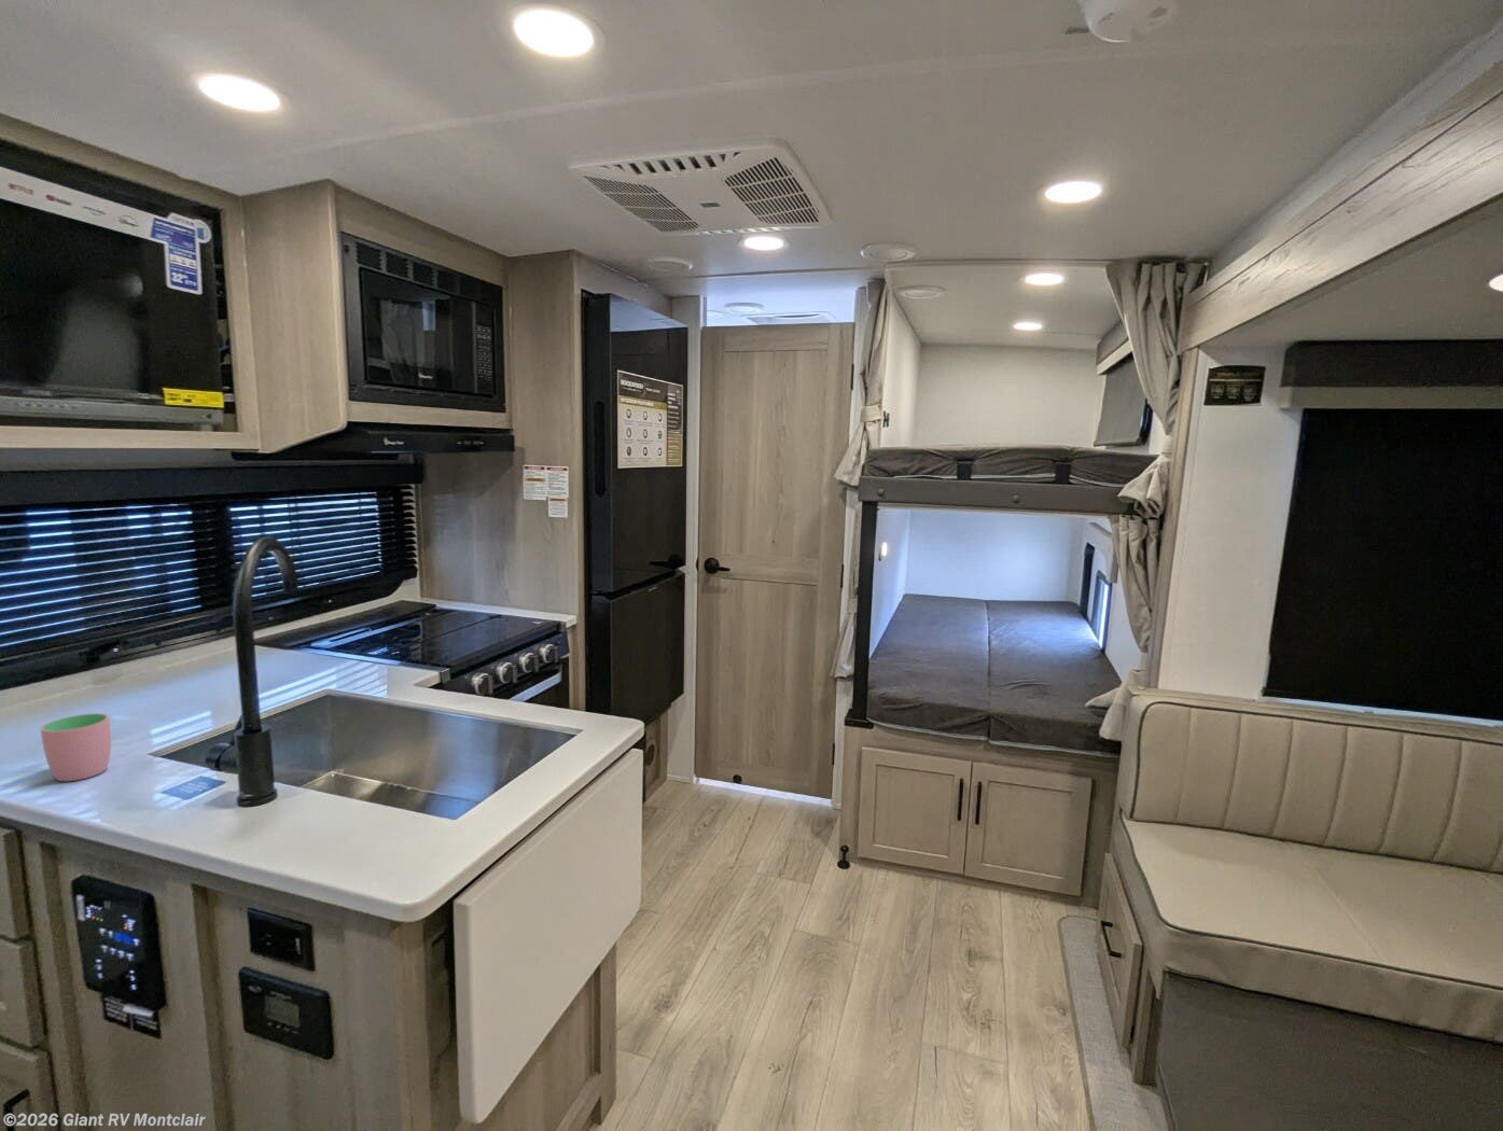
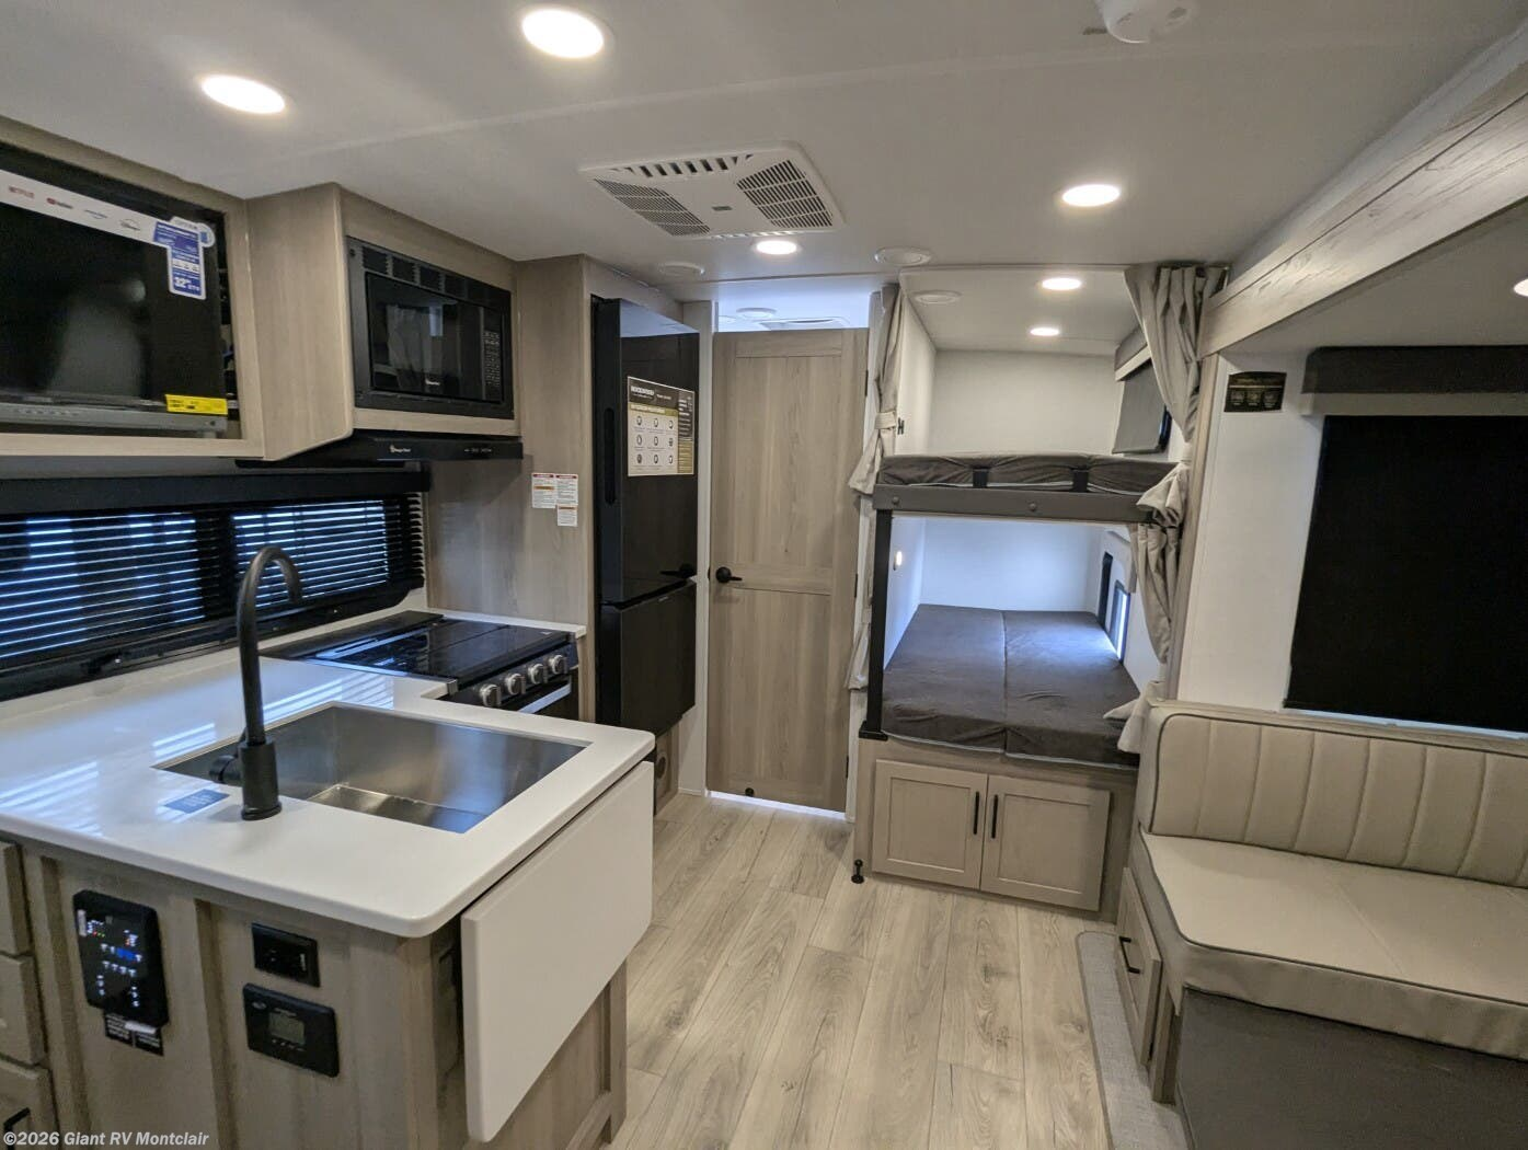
- cup (74, 745)
